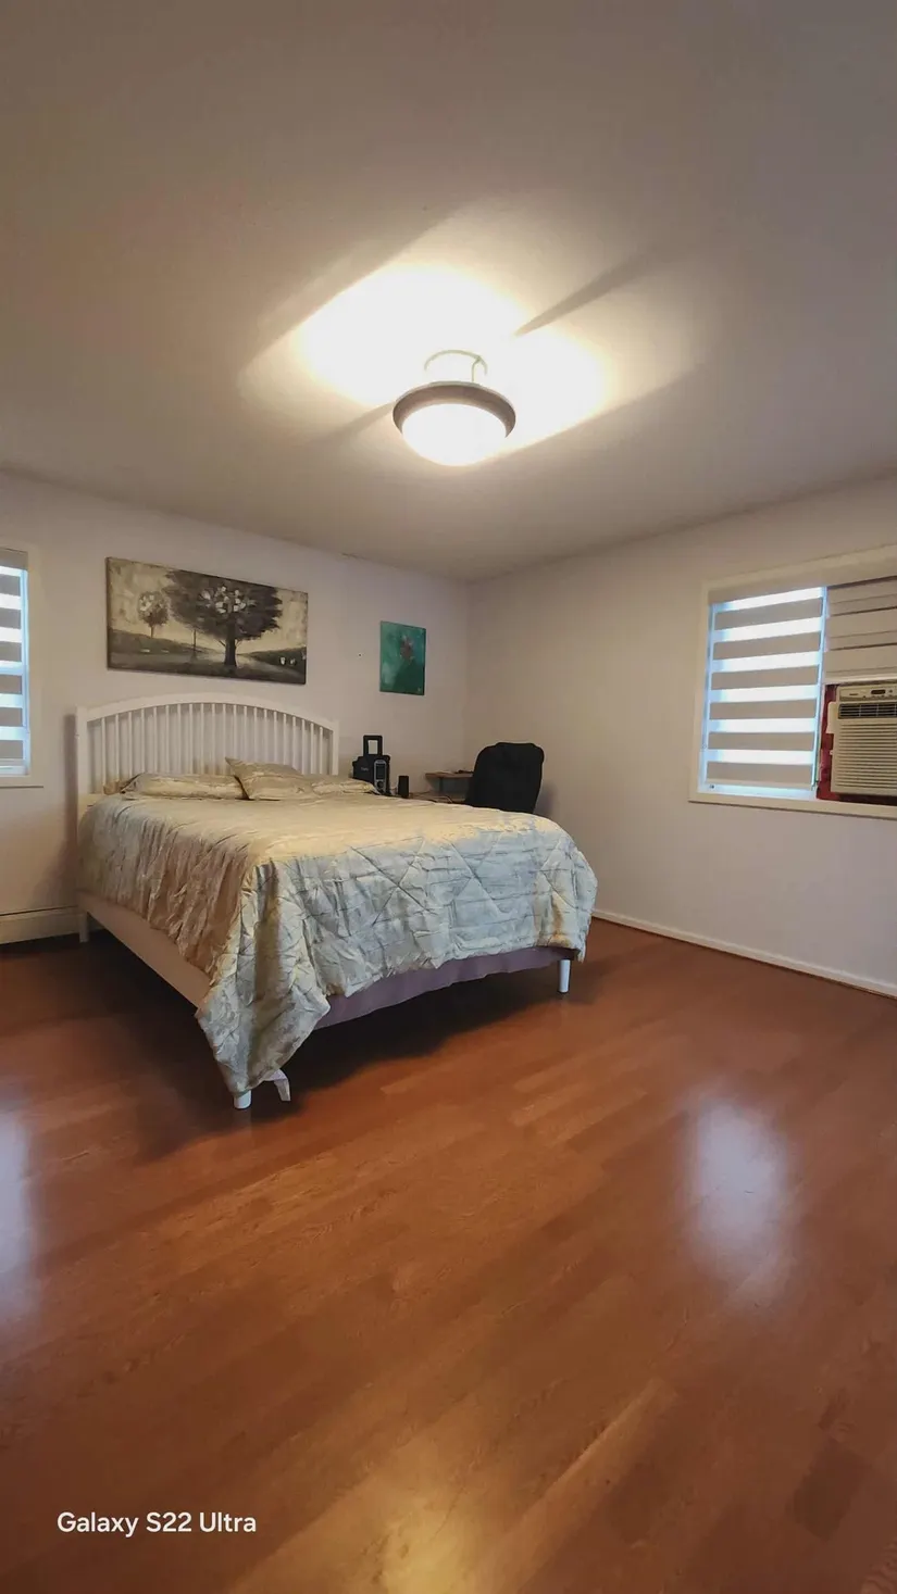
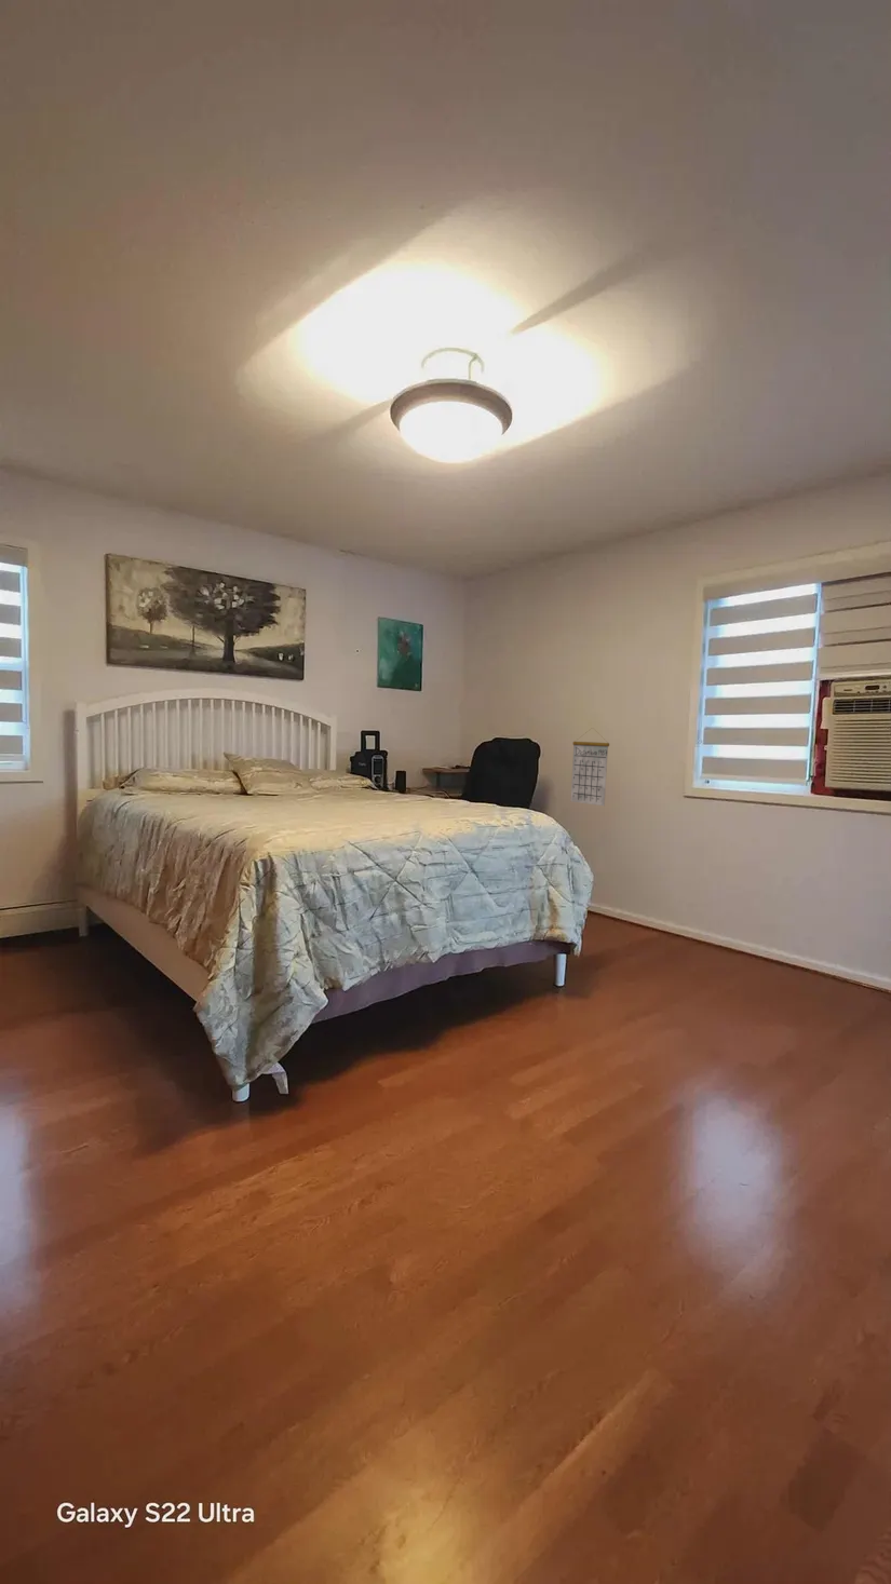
+ calendar (589, 766)
